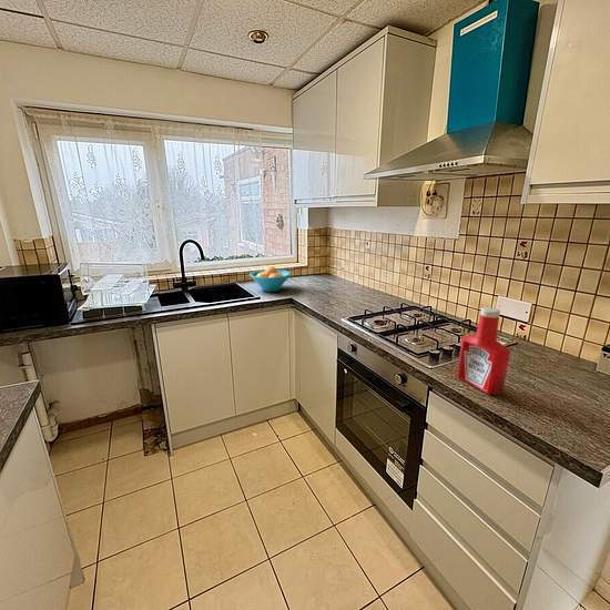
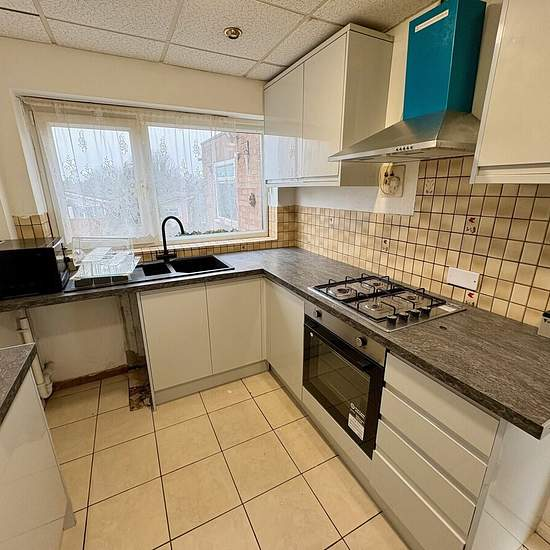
- soap bottle (484, 347)
- fruit bowl (271, 277)
